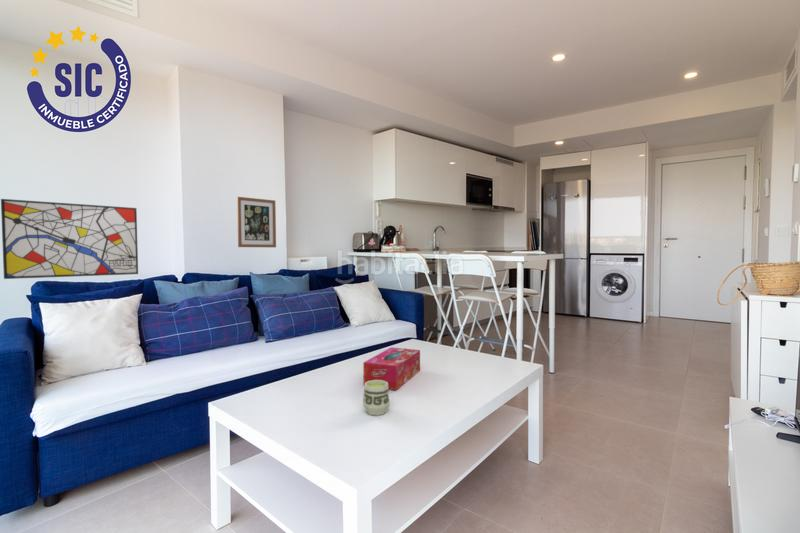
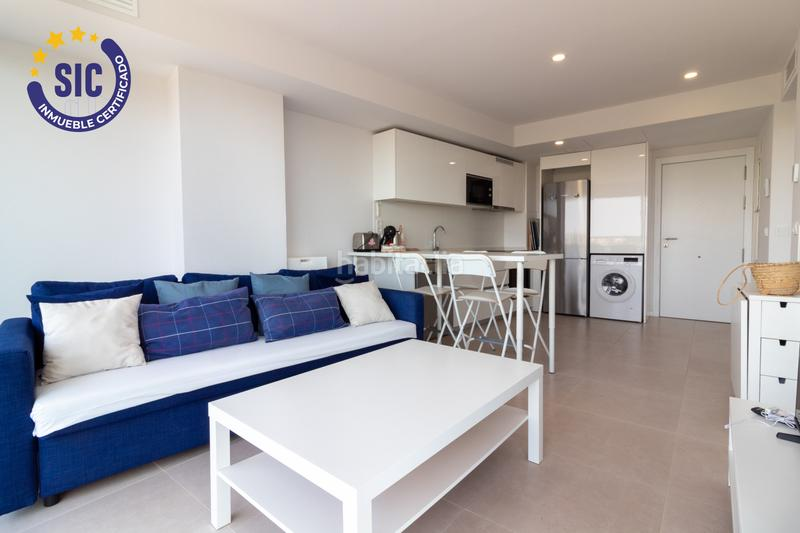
- tissue box (393, 366)
- wall art (257, 223)
- wall art (76, 240)
- cup (376, 397)
